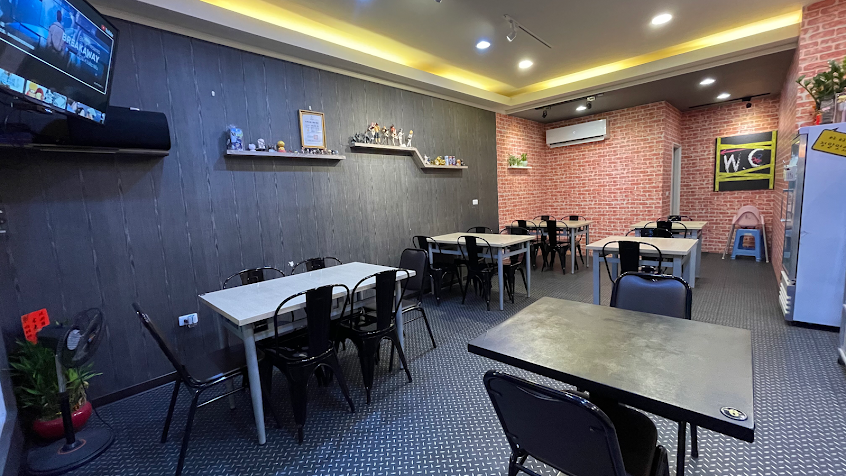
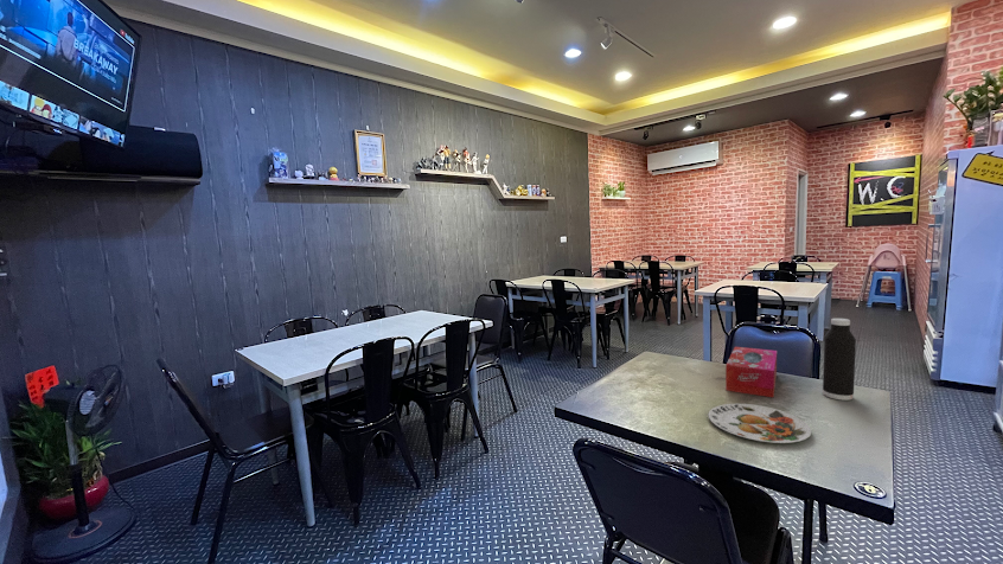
+ water bottle (838, 358)
+ tissue box (752, 370)
+ plate (756, 422)
